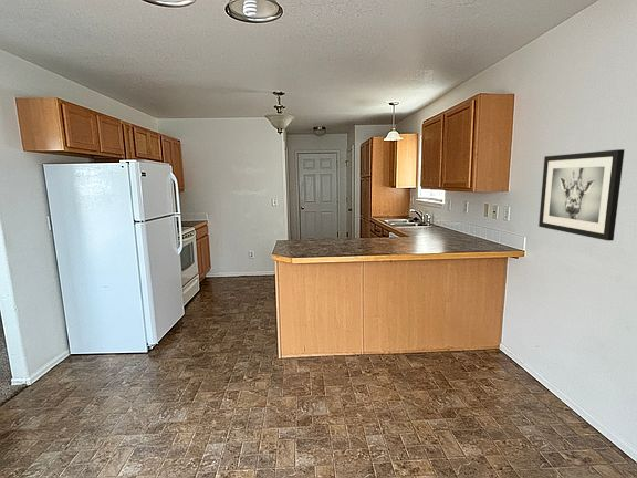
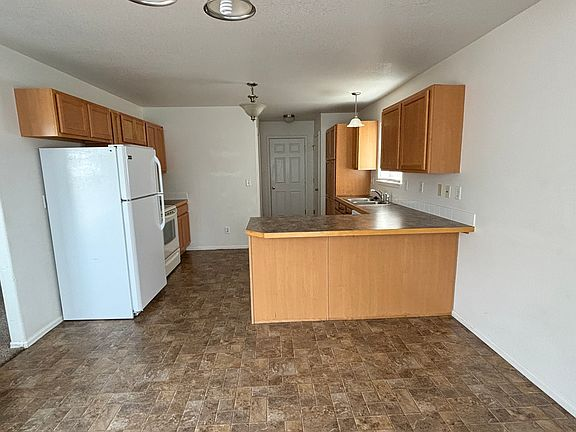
- wall art (575, 194)
